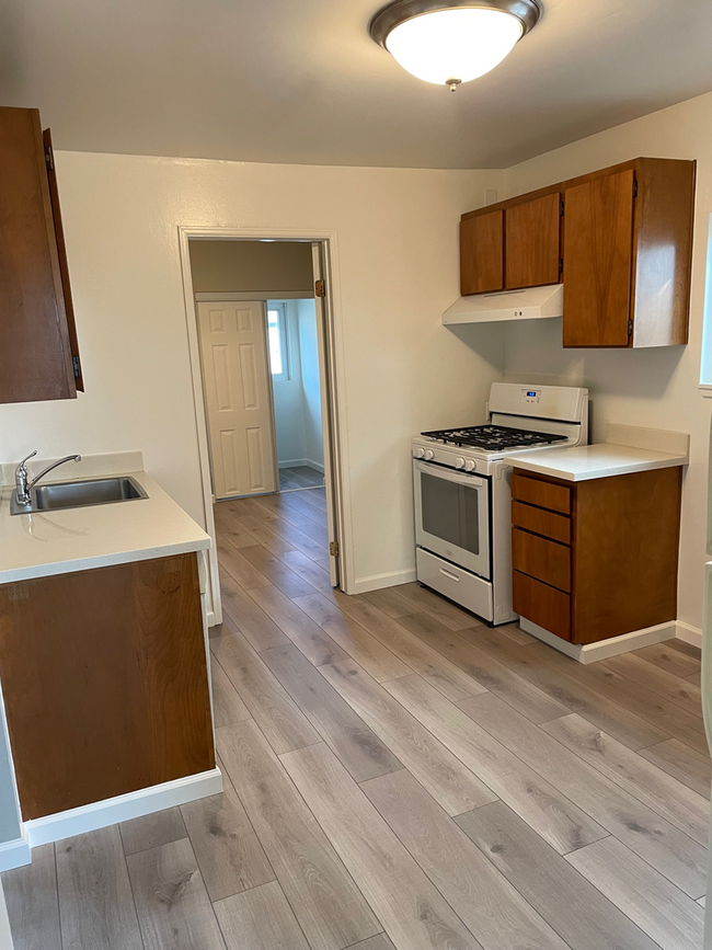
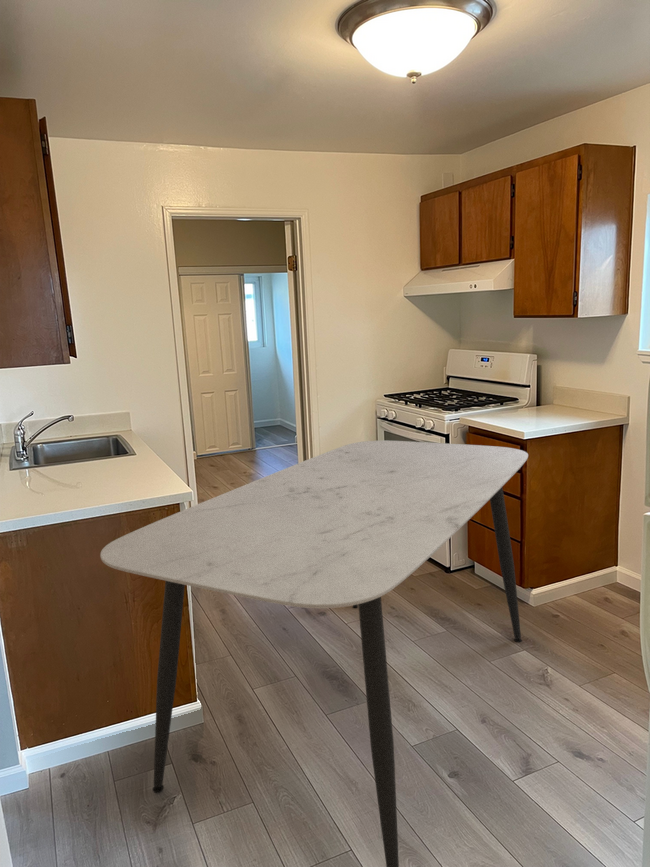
+ dining table (364, 599)
